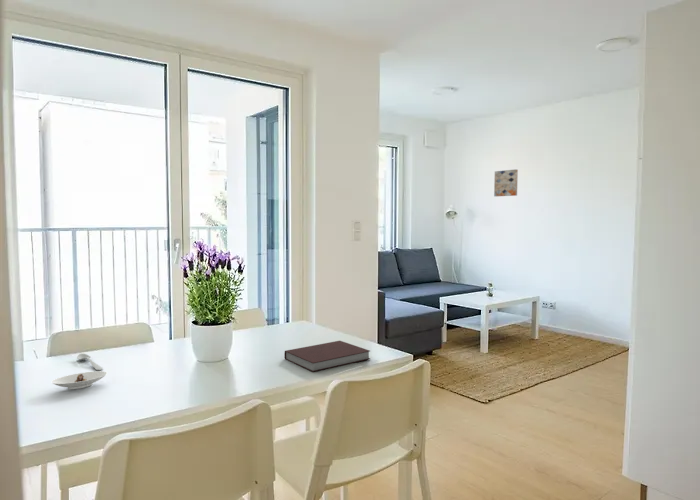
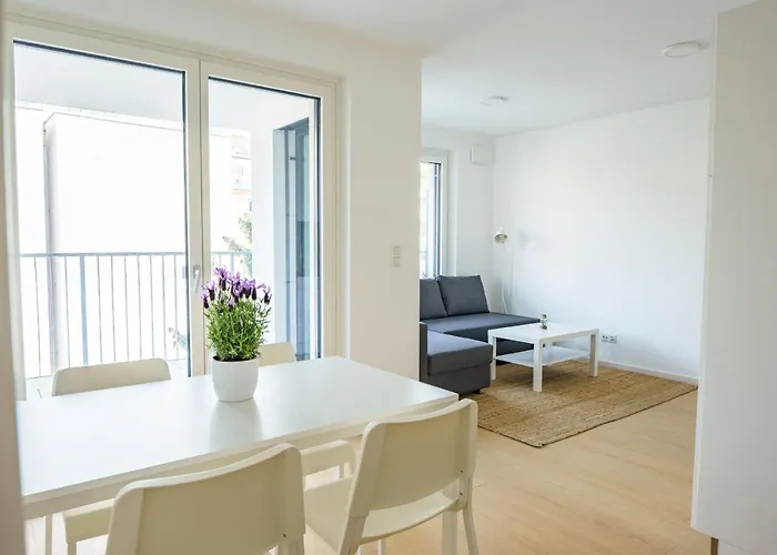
- spoon (90, 361)
- saucer (80, 380)
- notebook (327, 354)
- wall art (505, 183)
